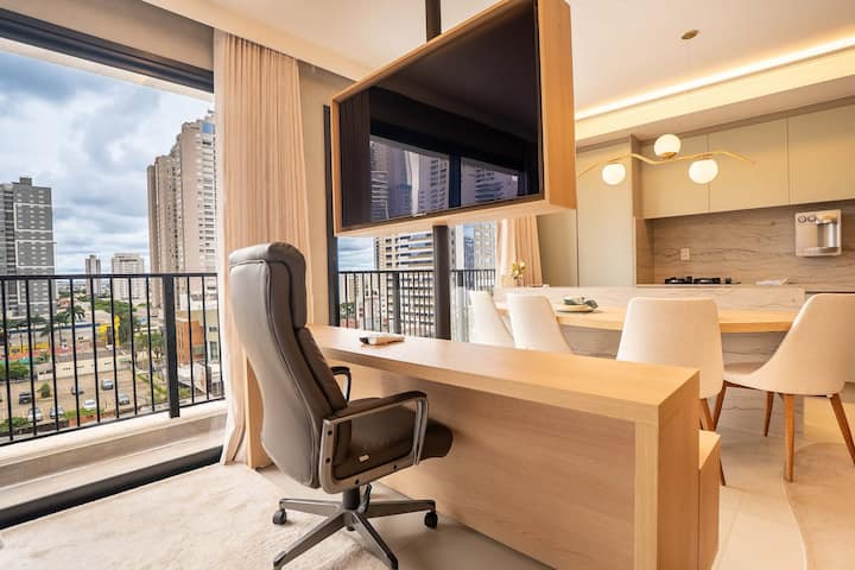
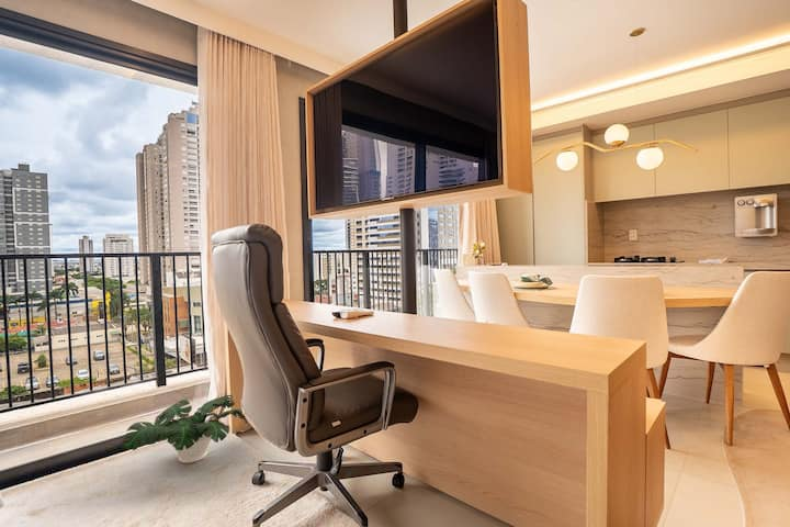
+ potted plant (188, 437)
